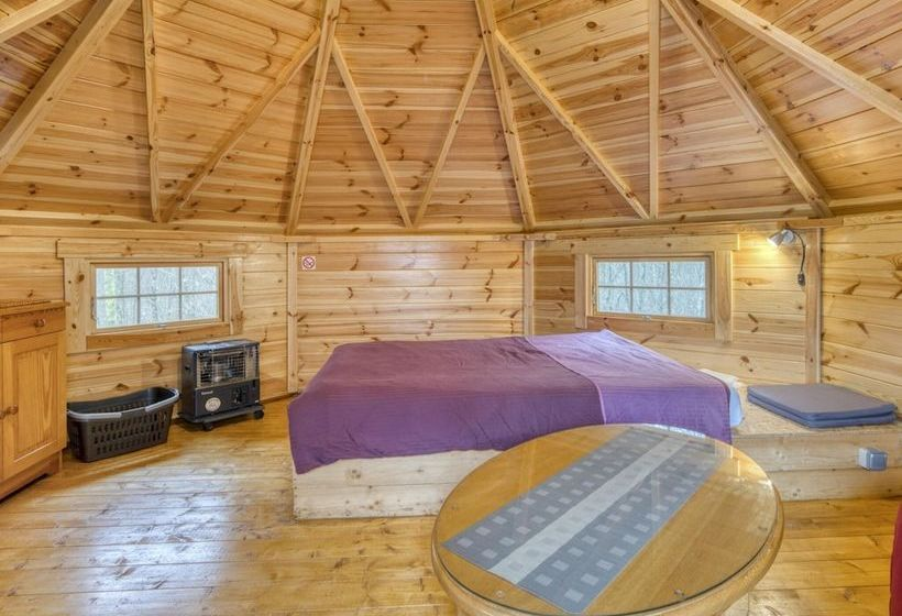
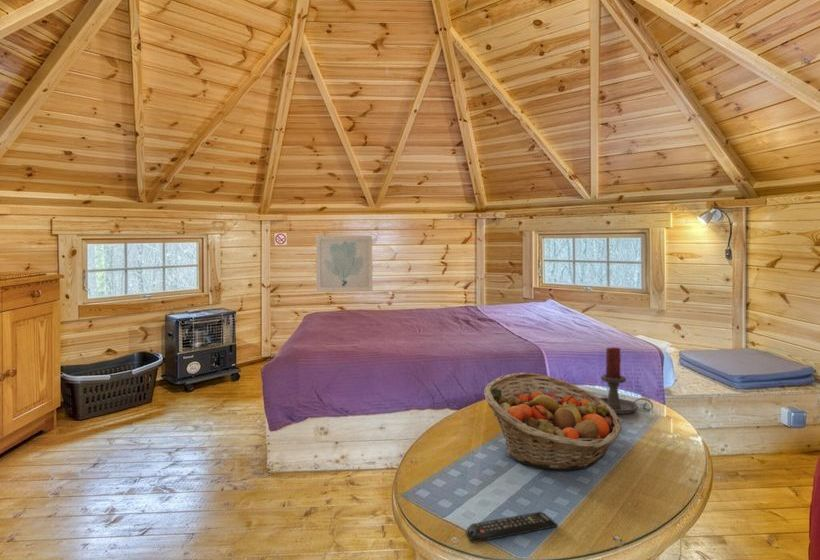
+ remote control (512, 526)
+ wall art (344, 263)
+ candle holder (620, 378)
+ fruit basket (551, 416)
